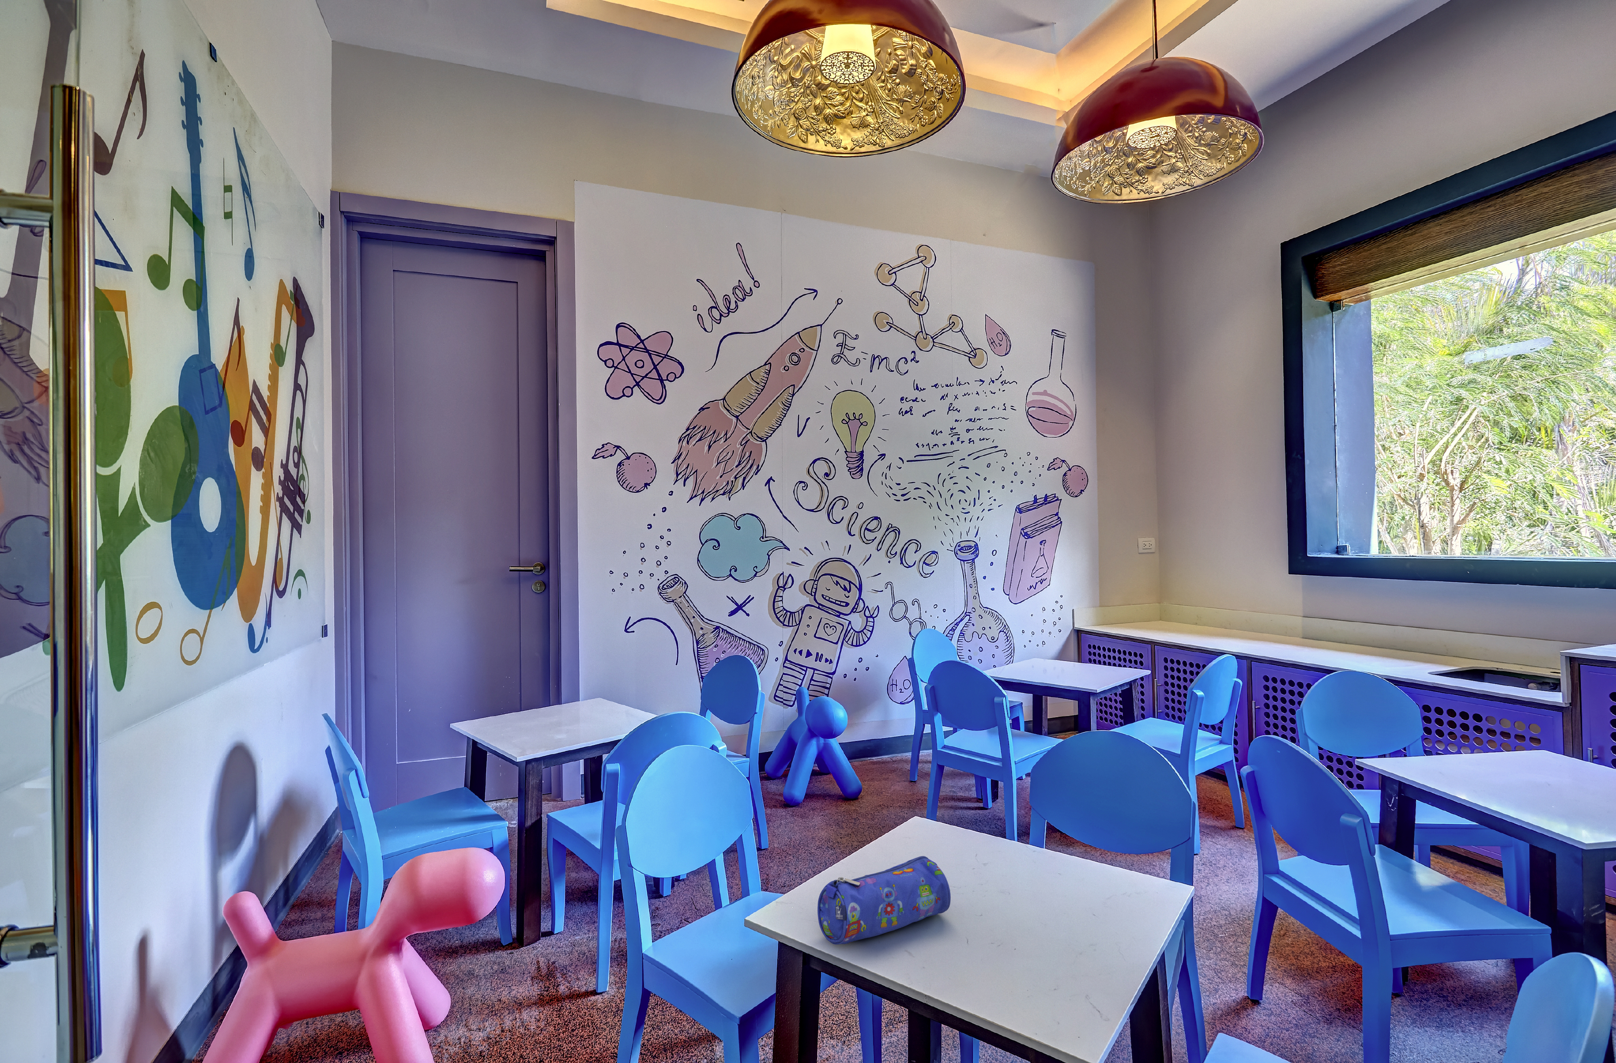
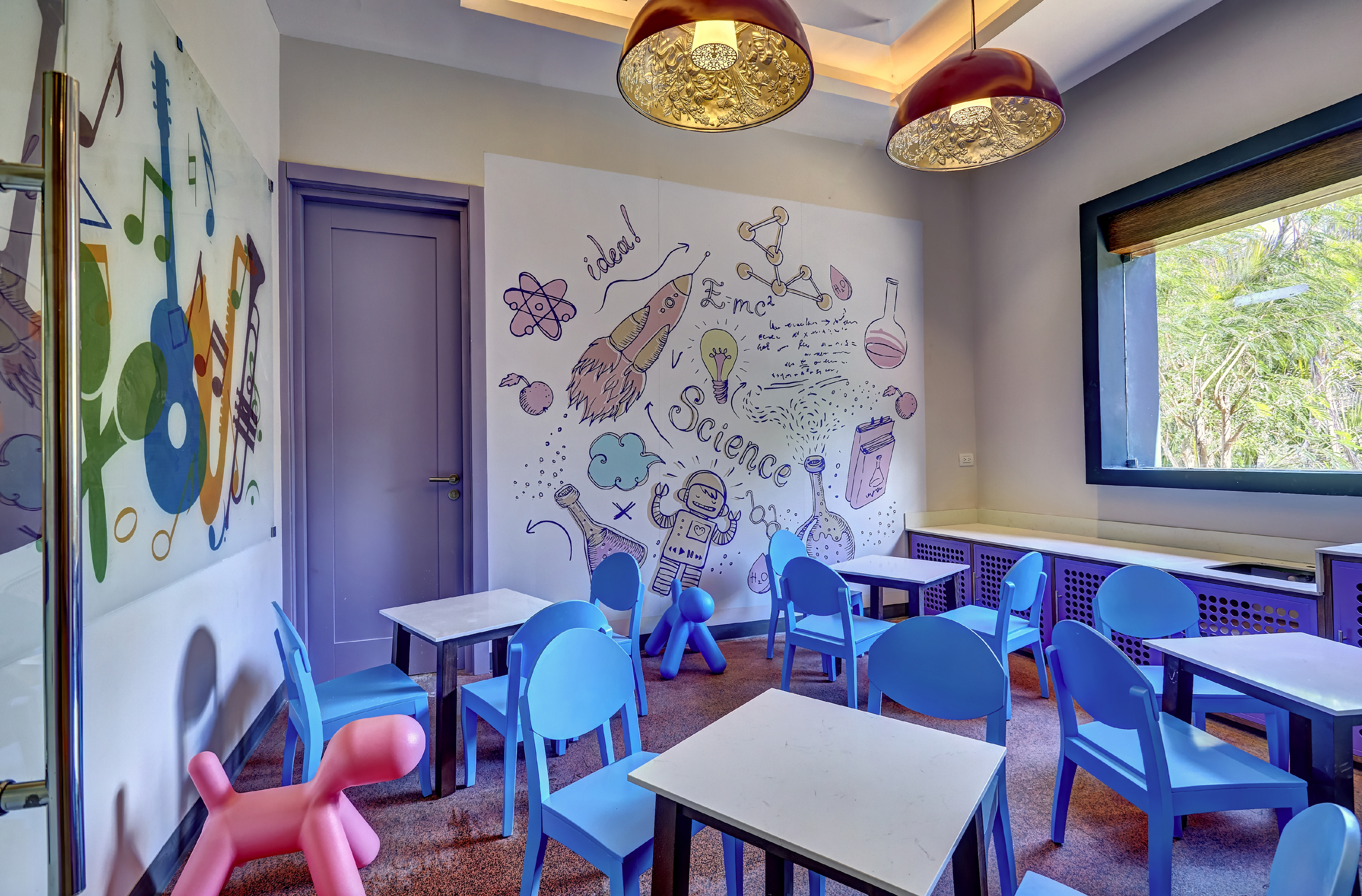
- pencil case (884, 897)
